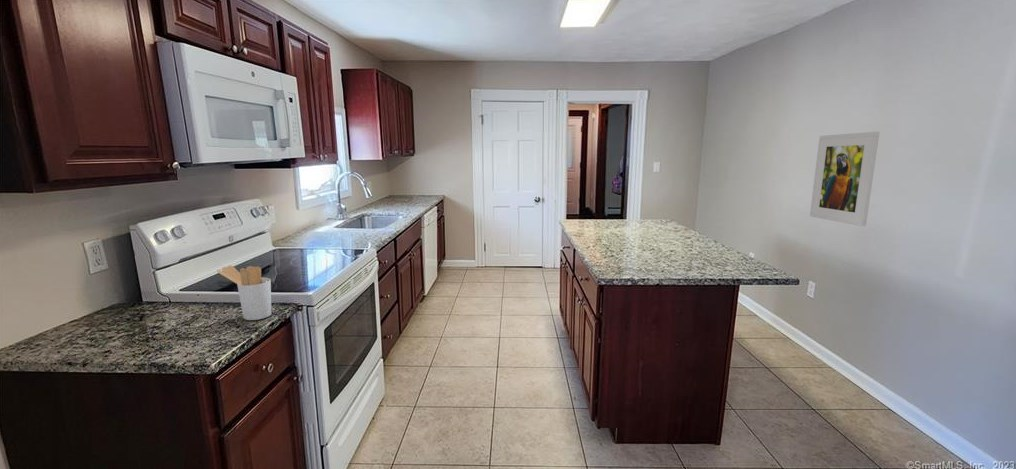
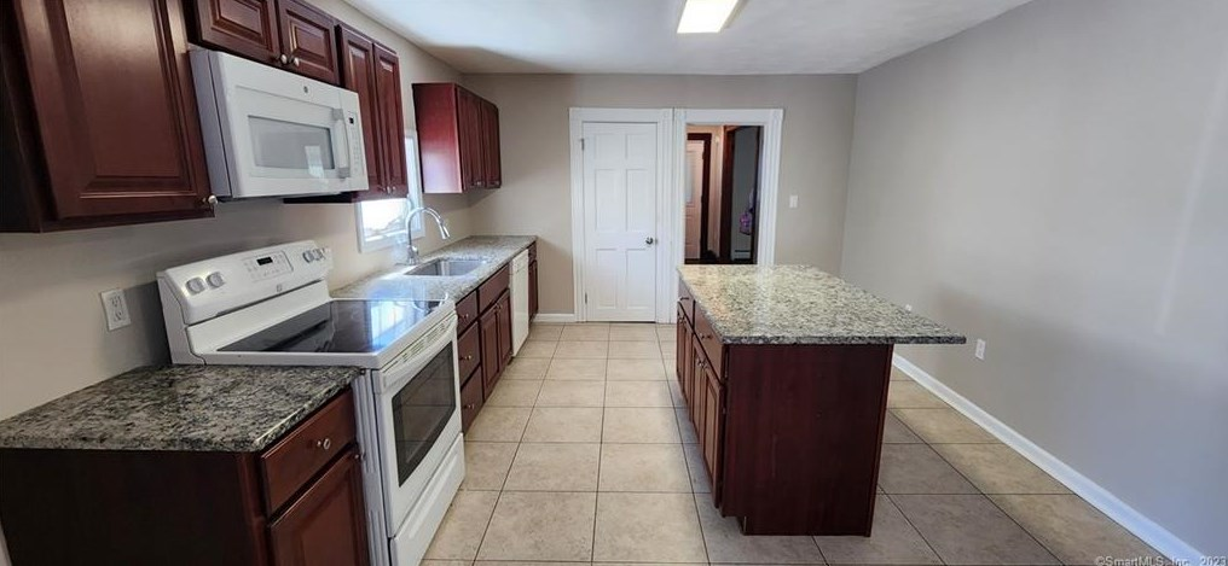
- utensil holder (246, 290)
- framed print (841, 178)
